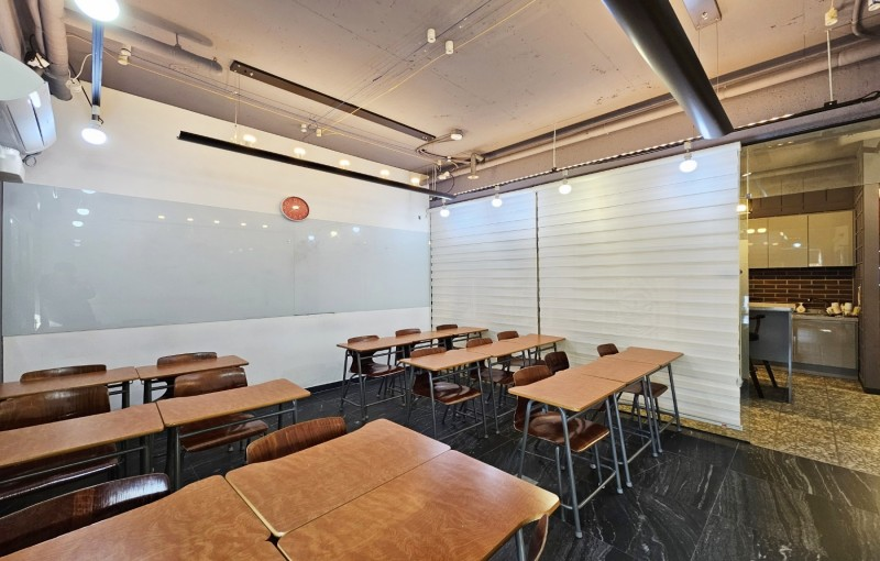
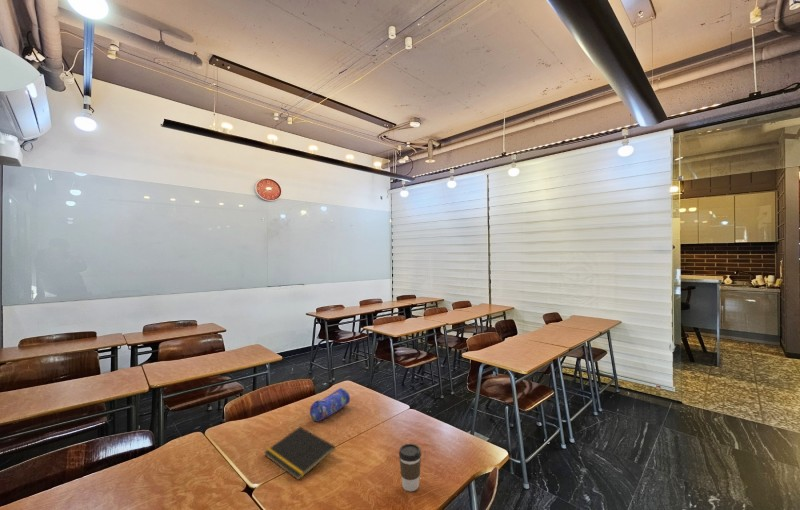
+ notepad (299, 450)
+ coffee cup (410, 467)
+ pencil case (330, 403)
